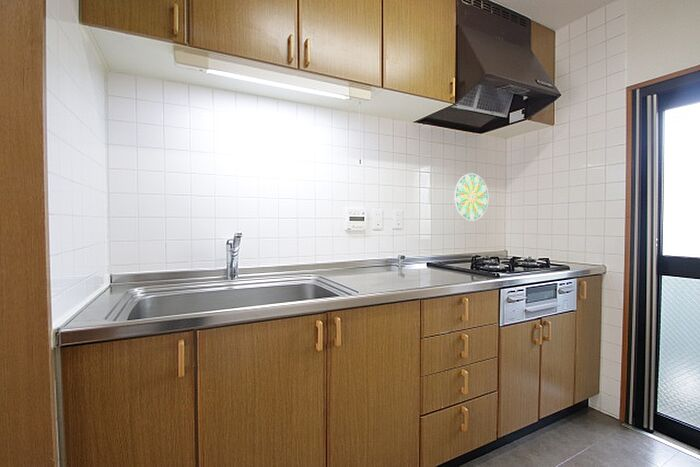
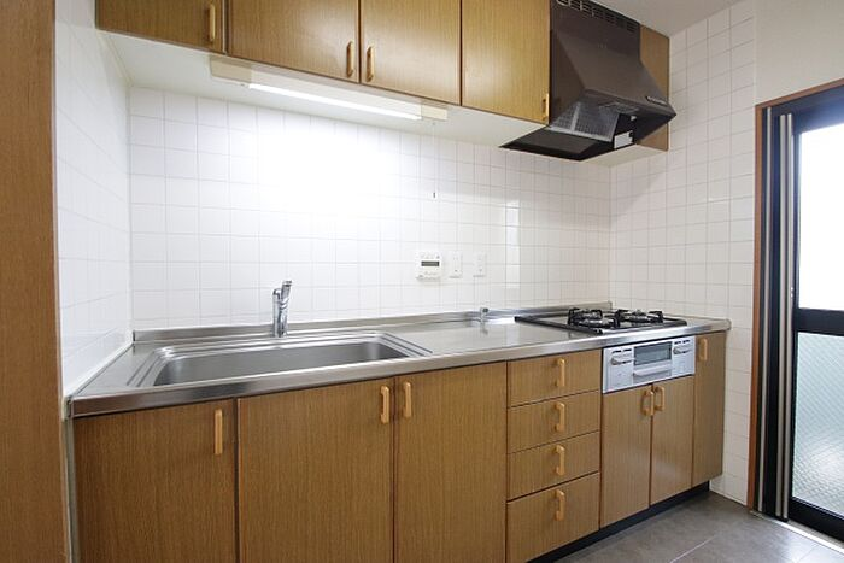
- decorative plate (471, 197)
